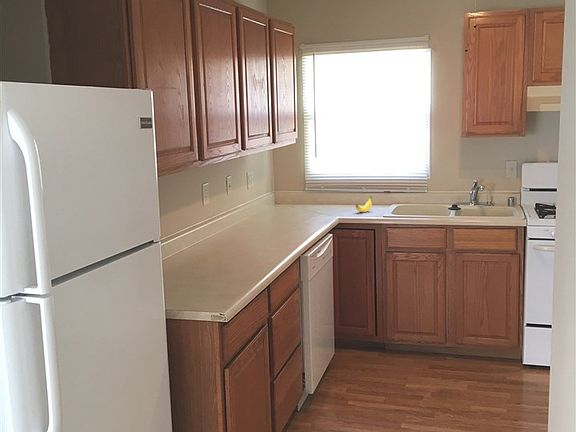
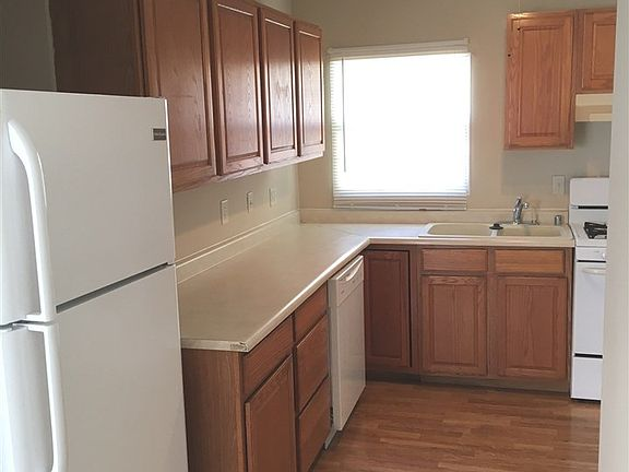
- banana (365, 204)
